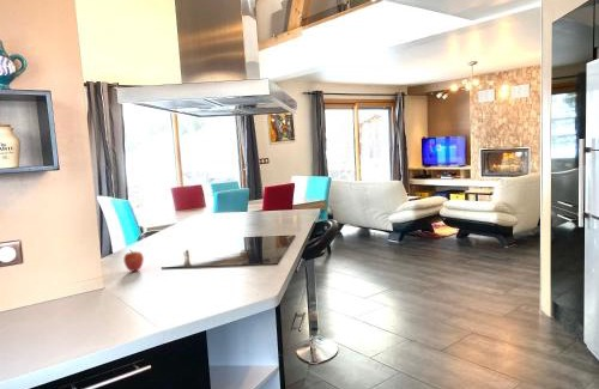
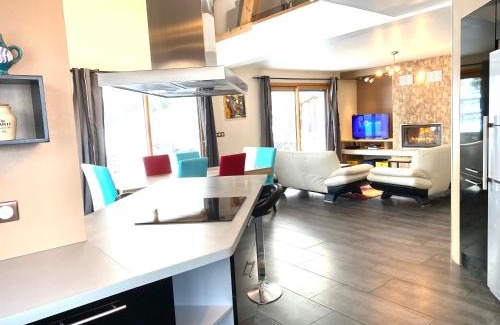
- apple (133, 260)
